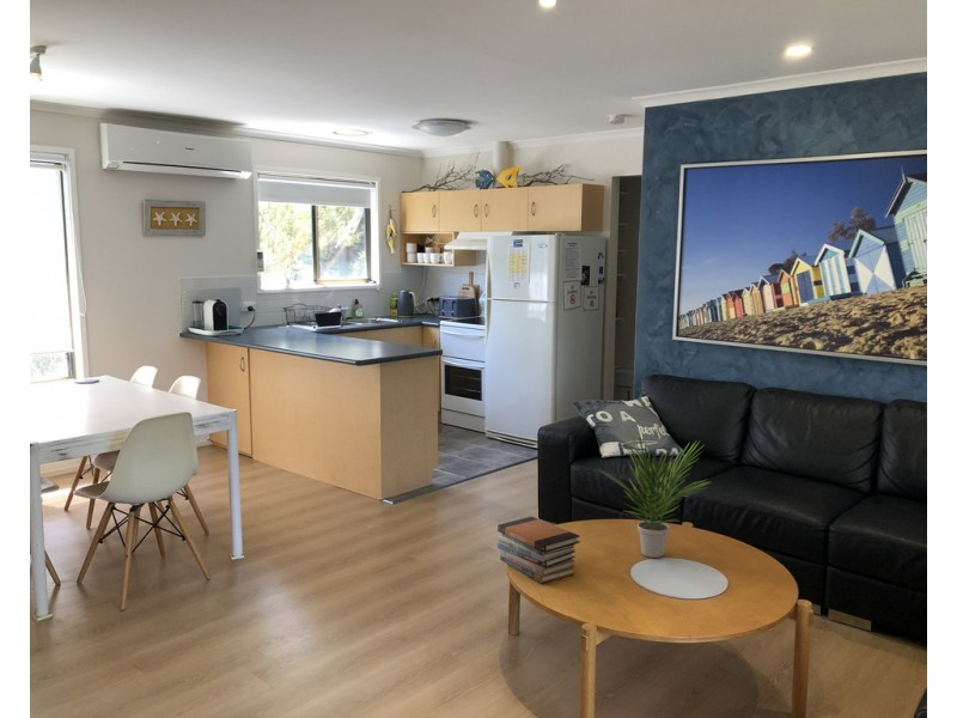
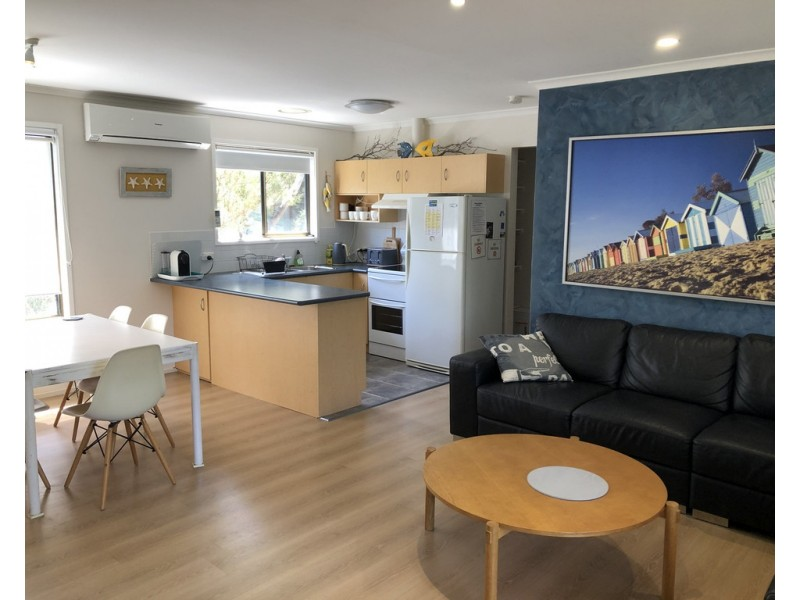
- book stack (536, 548)
- potted plant (654, 498)
